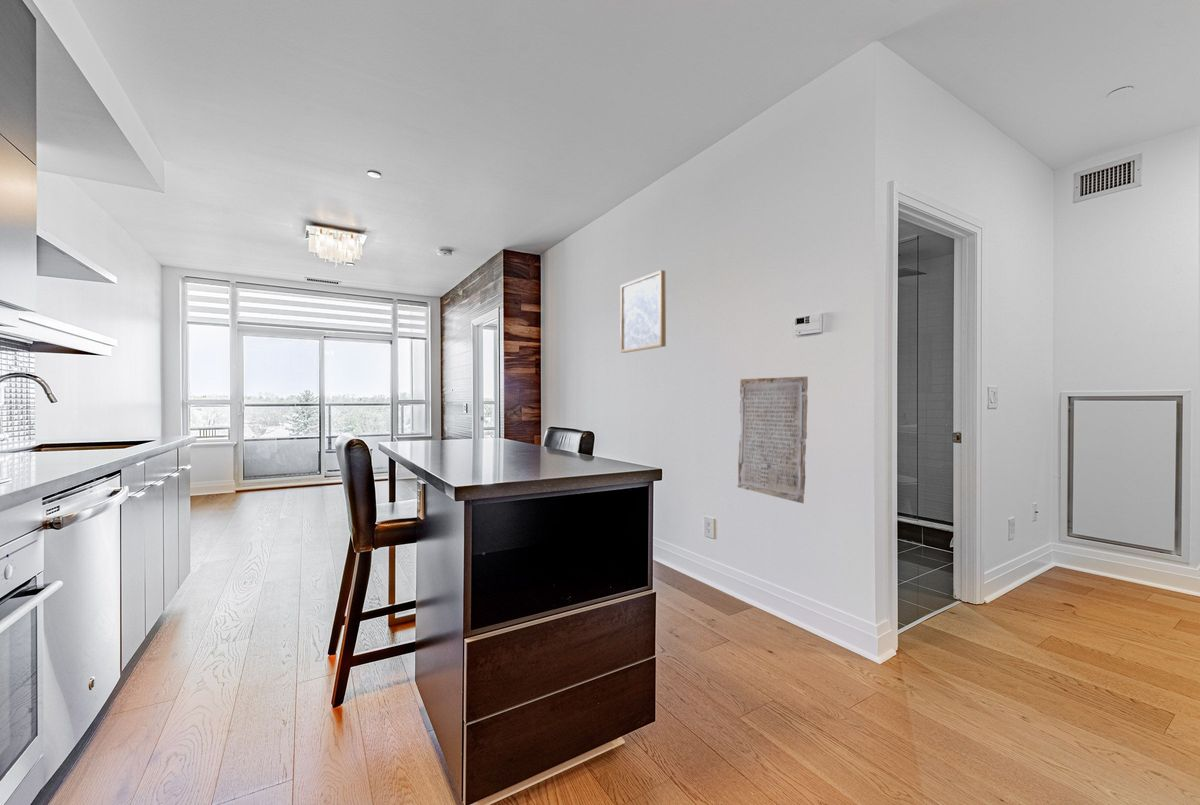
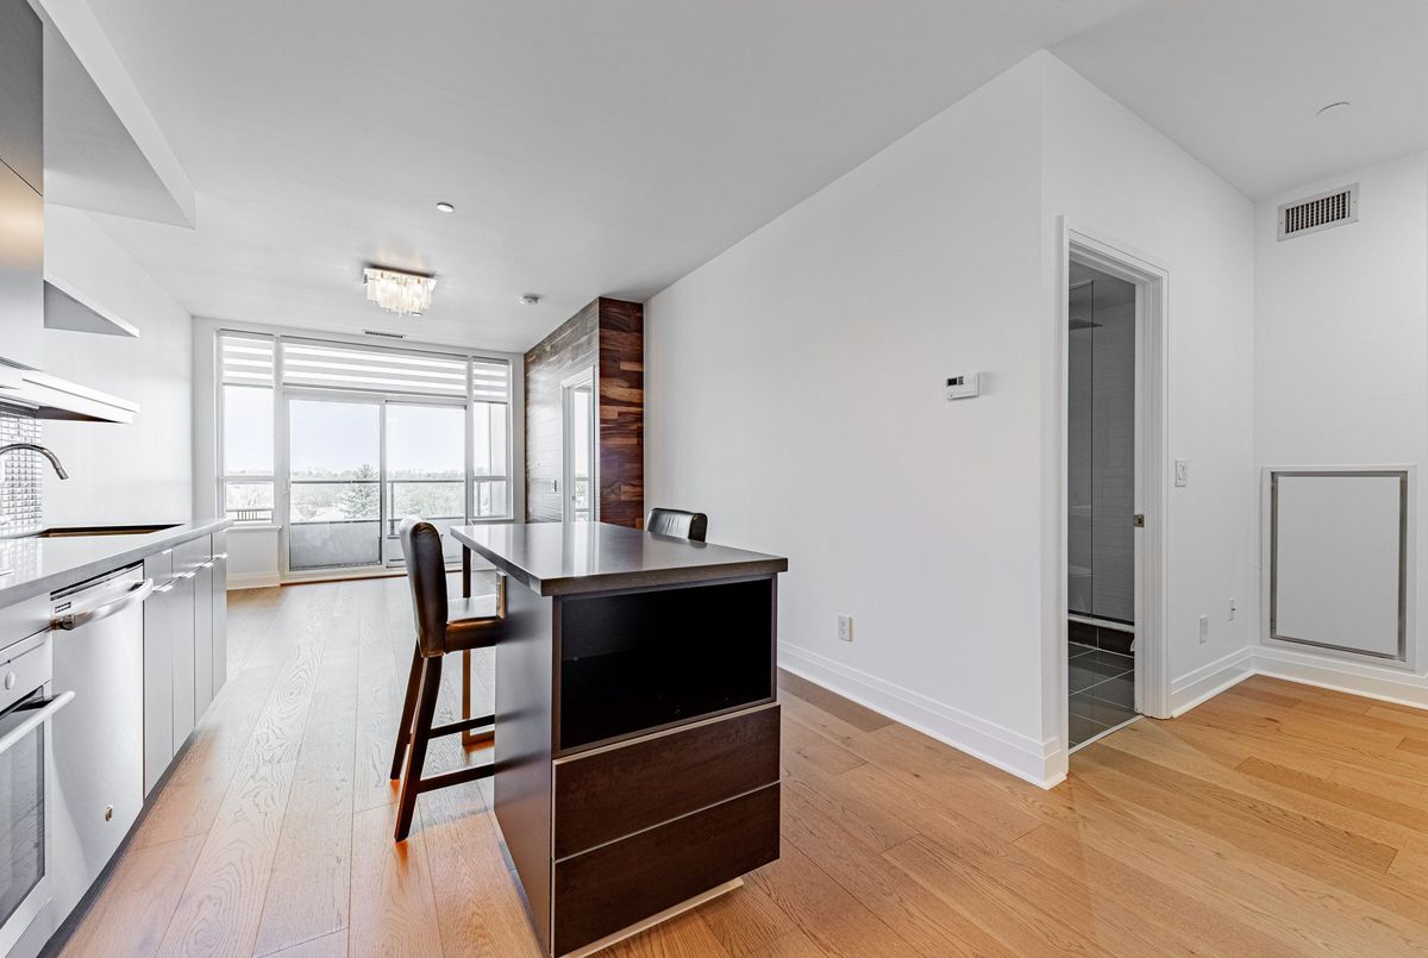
- wall art (641, 314)
- stone plaque (769, 436)
